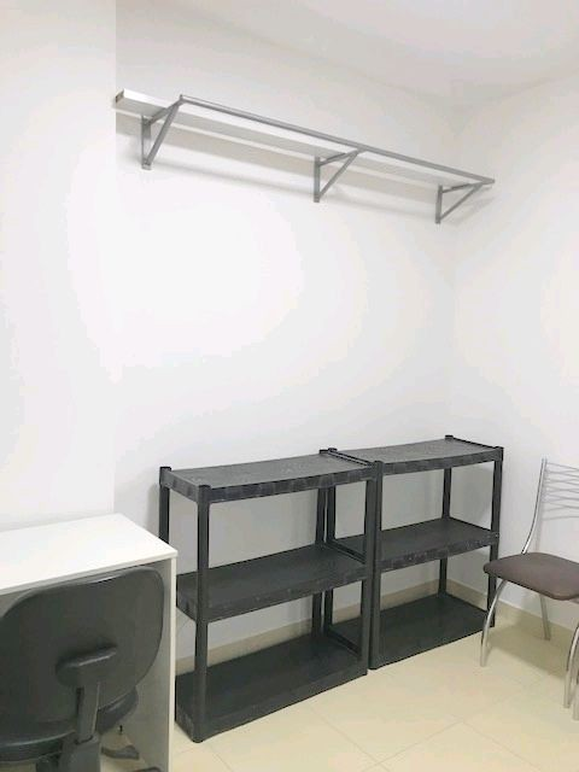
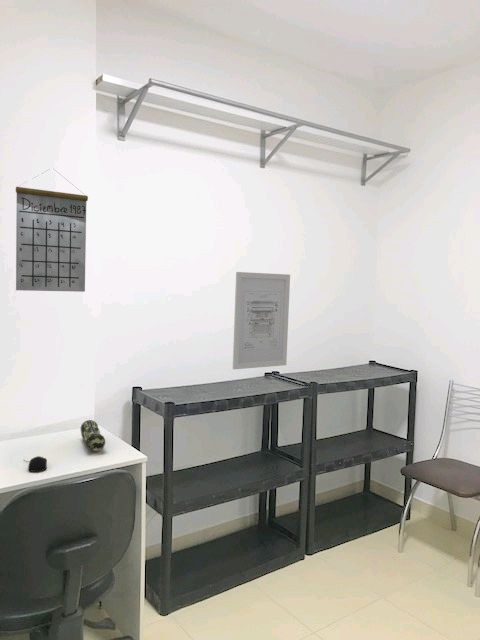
+ pencil case (92, 436)
+ calendar (52, 229)
+ computer mouse (34, 460)
+ wall art (262, 320)
